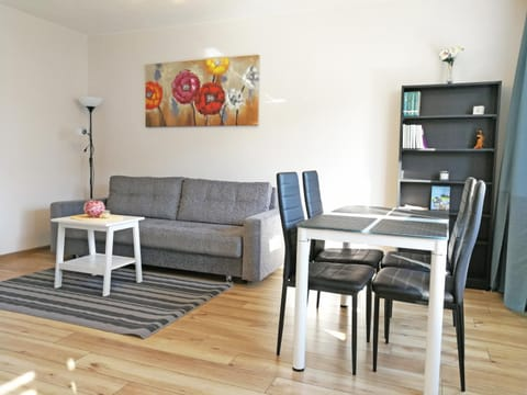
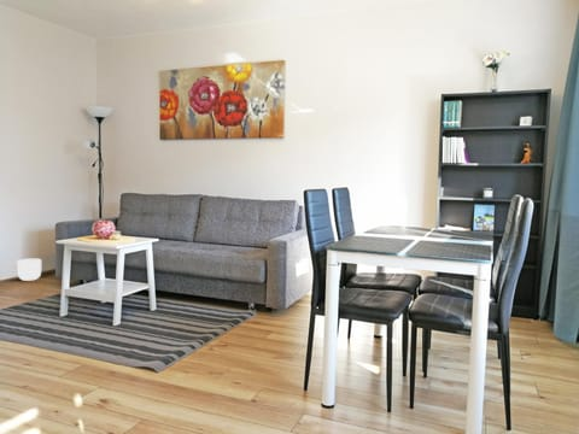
+ planter (29, 269)
